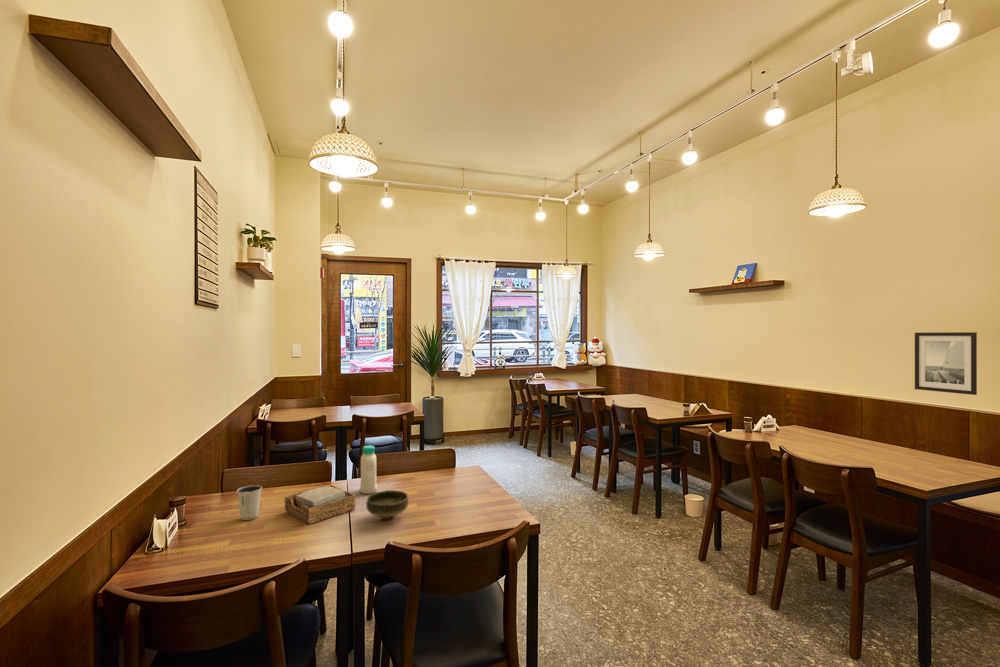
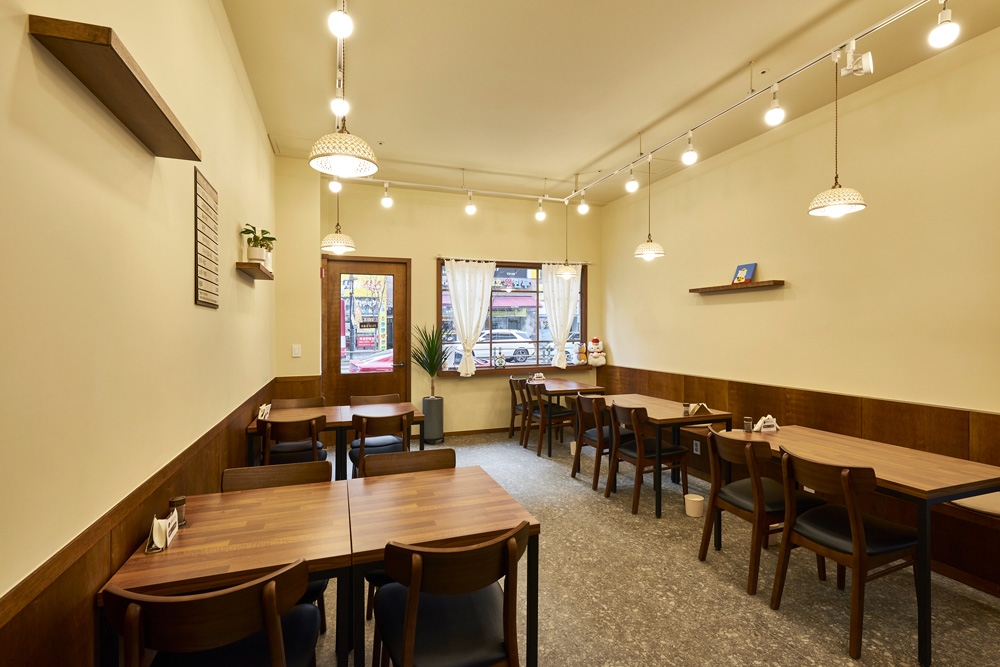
- dixie cup (249, 503)
- bottle (368, 468)
- napkin holder (320, 500)
- wall art (944, 362)
- bowl (387, 507)
